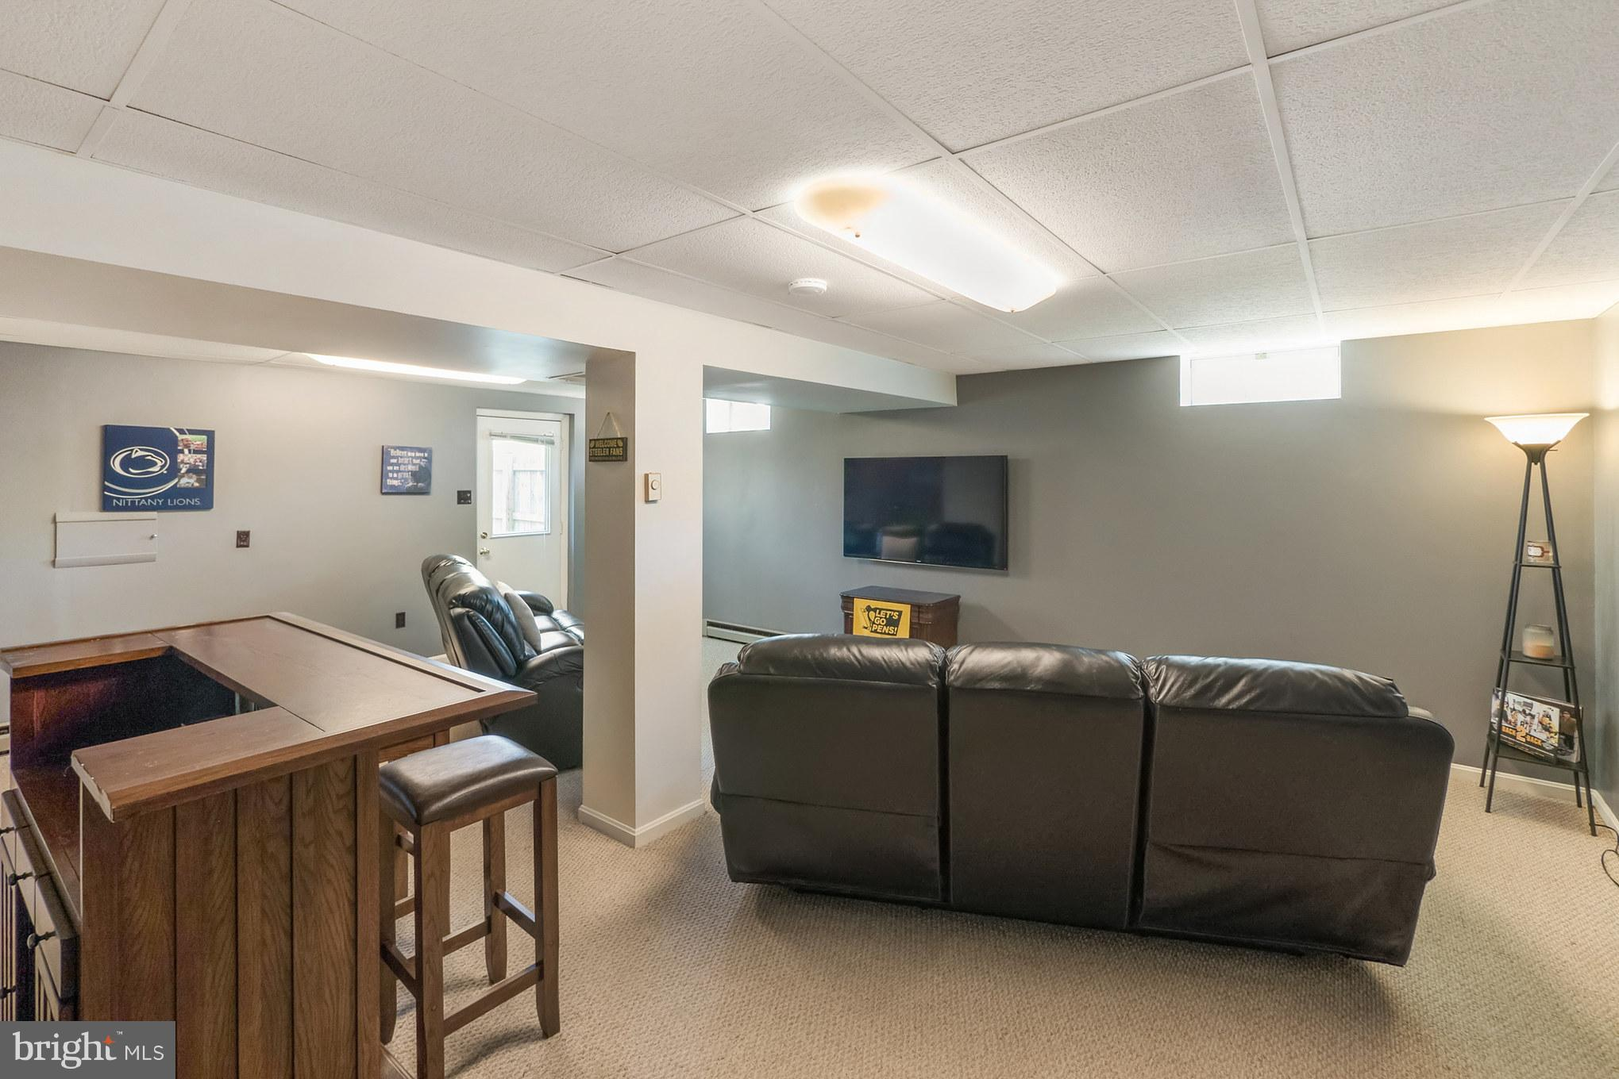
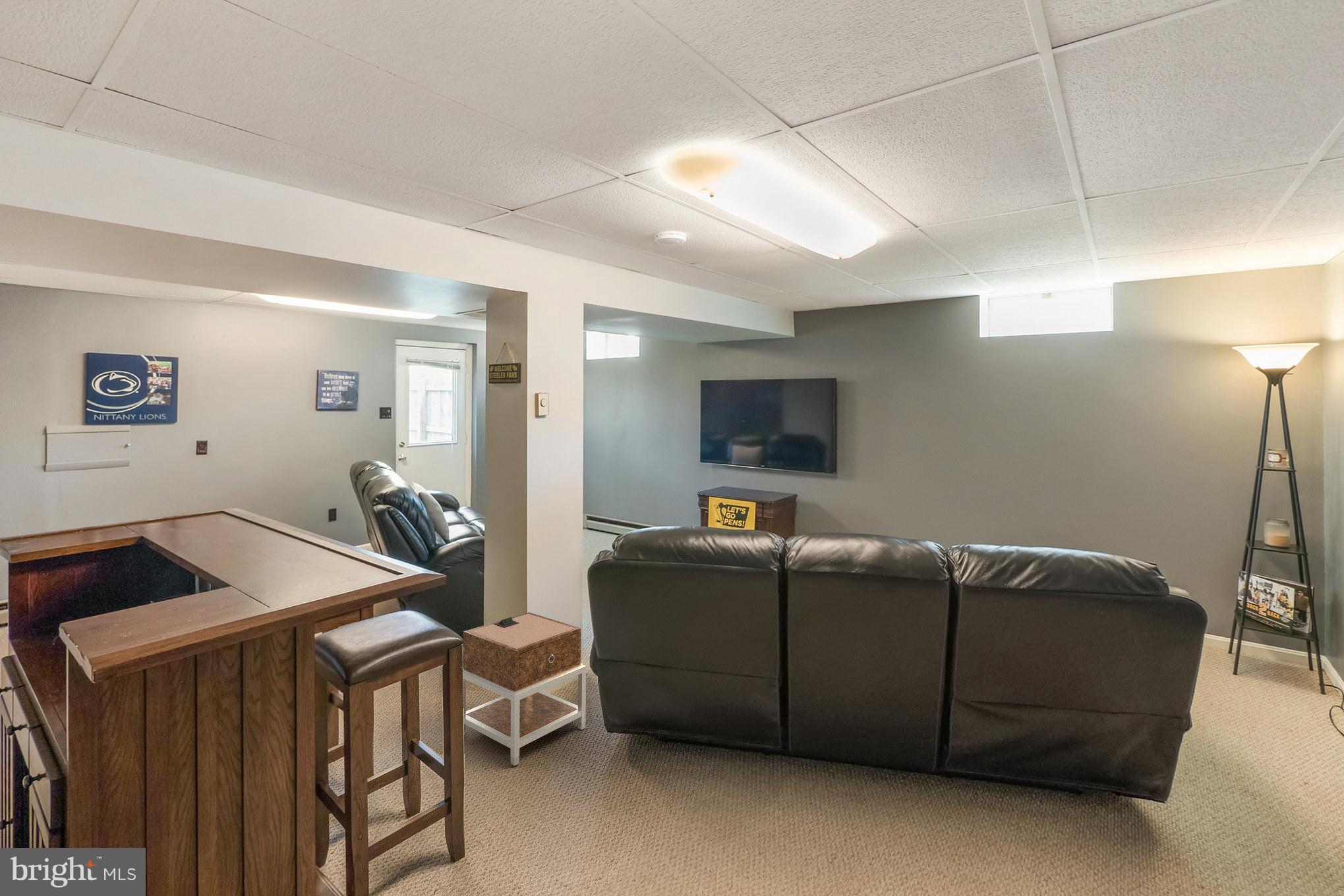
+ nightstand (522, 678)
